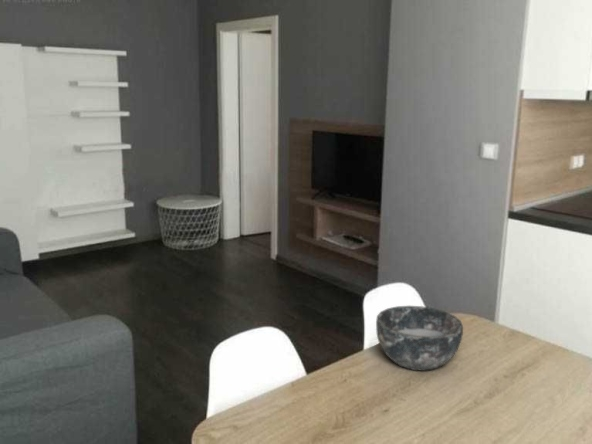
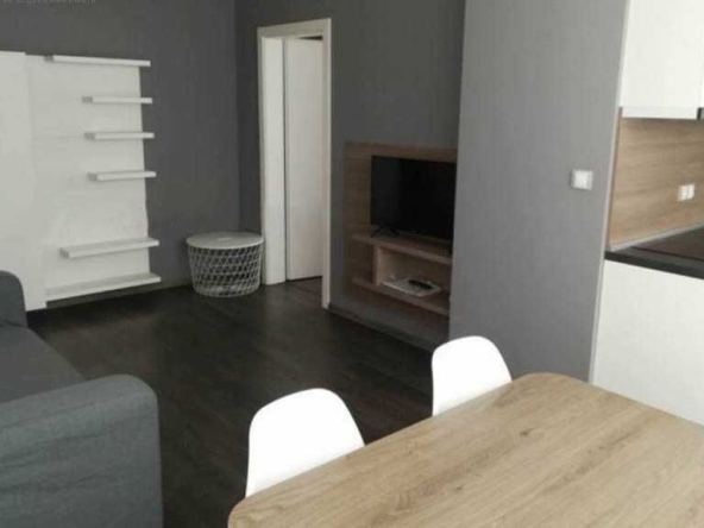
- bowl (417, 340)
